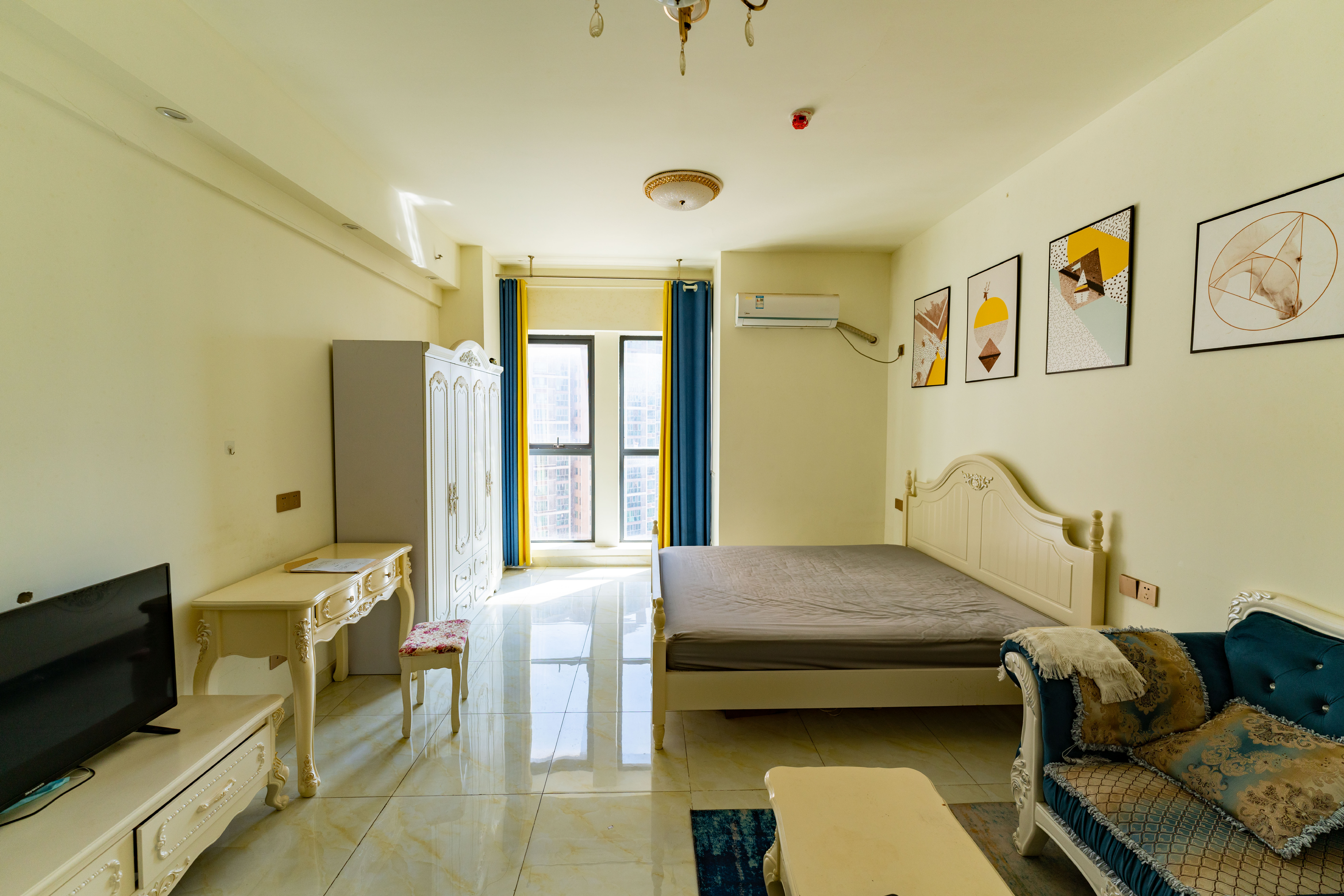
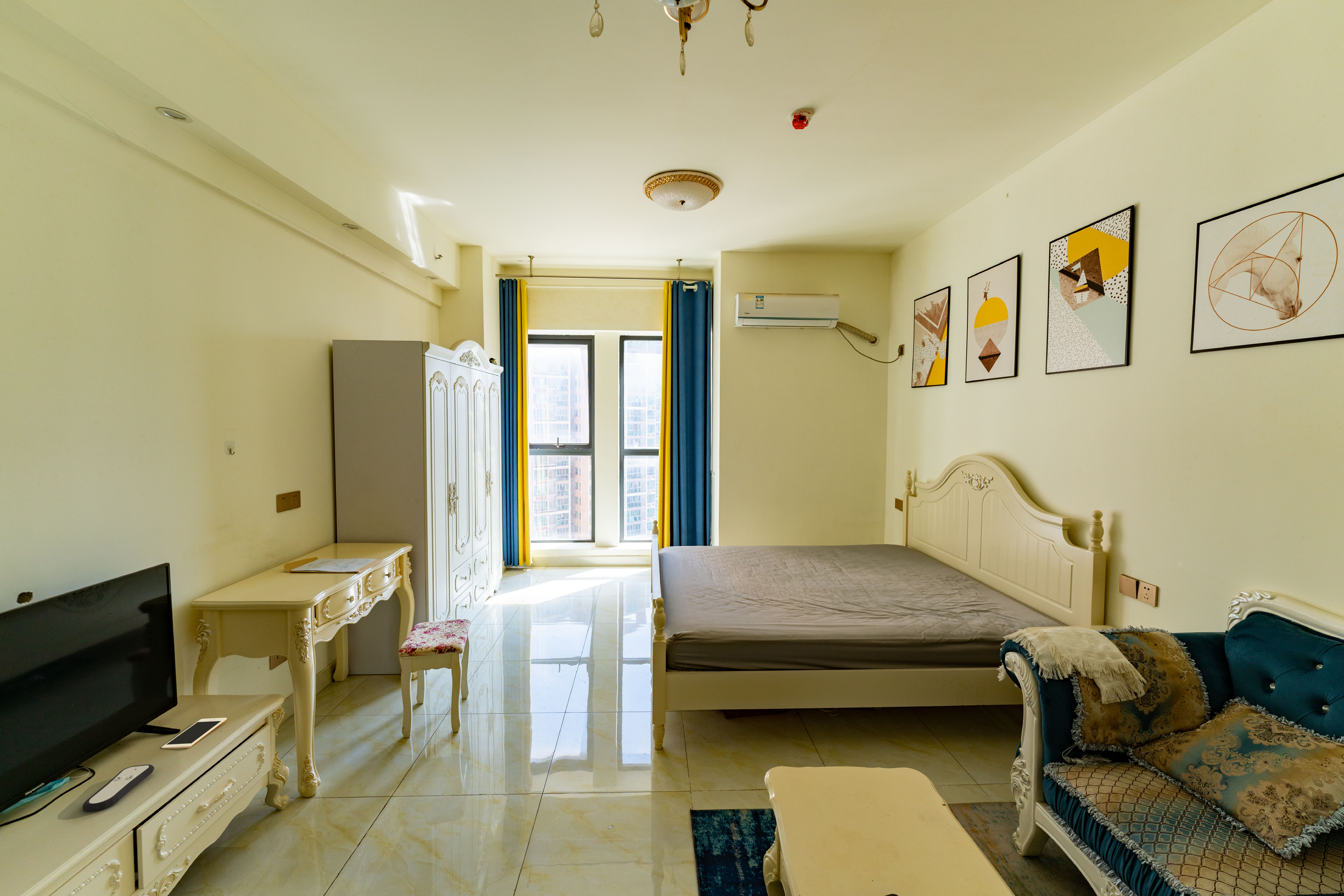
+ cell phone (196, 733)
+ remote control (118, 786)
